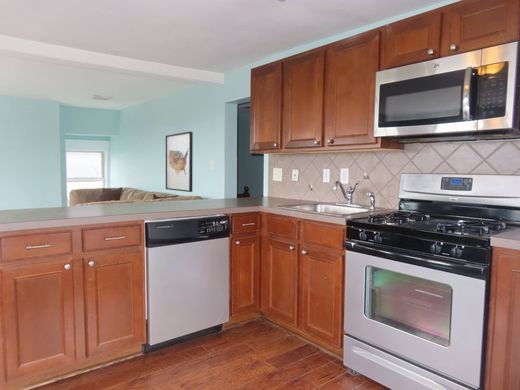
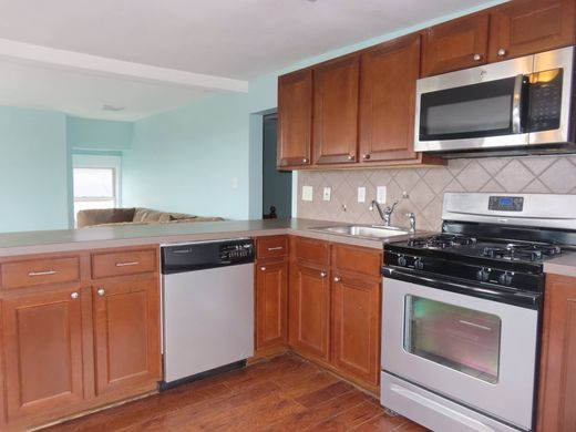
- wall art (178, 162)
